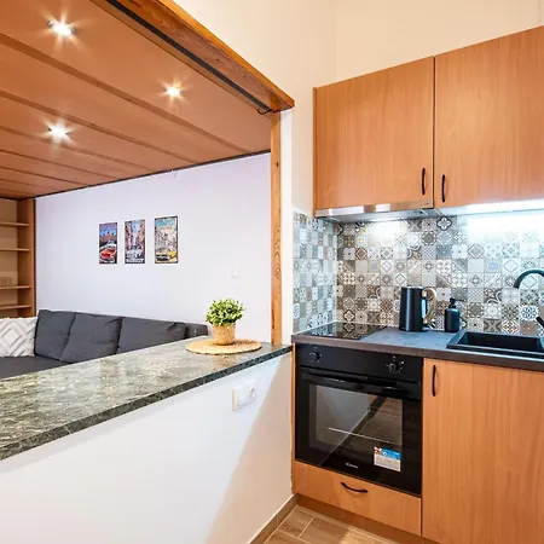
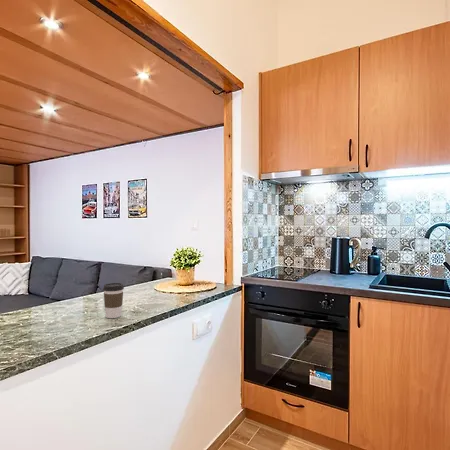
+ coffee cup (113, 300)
